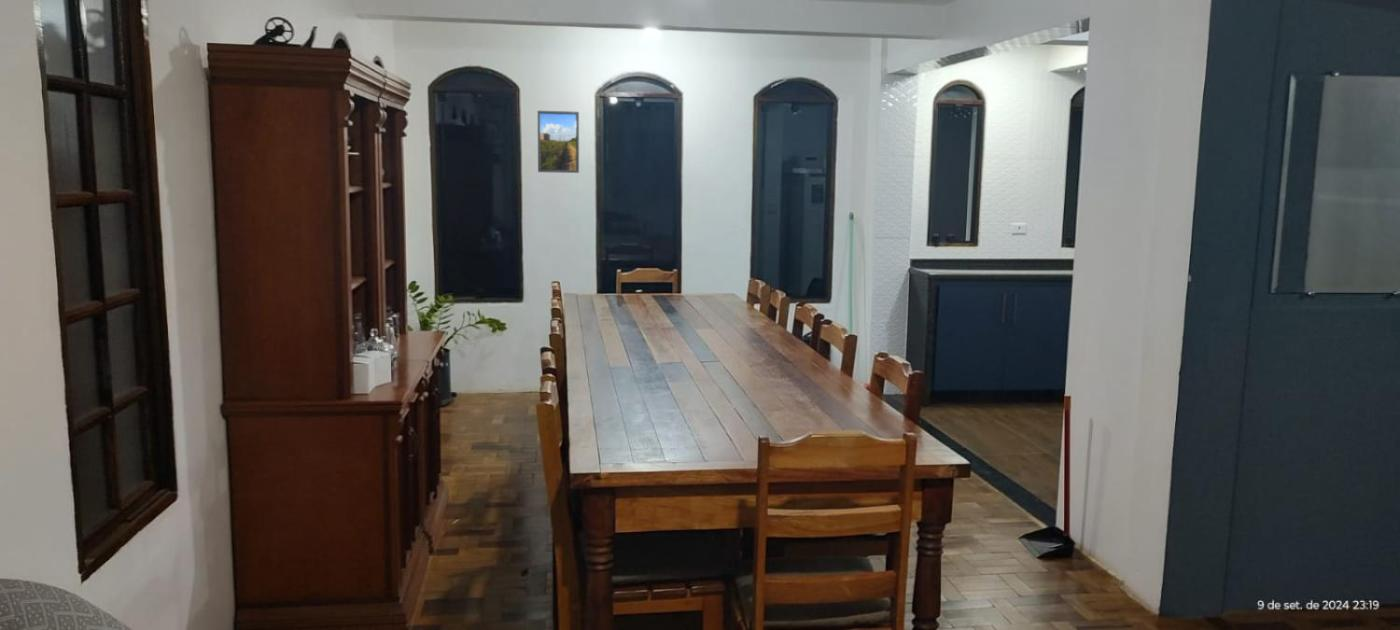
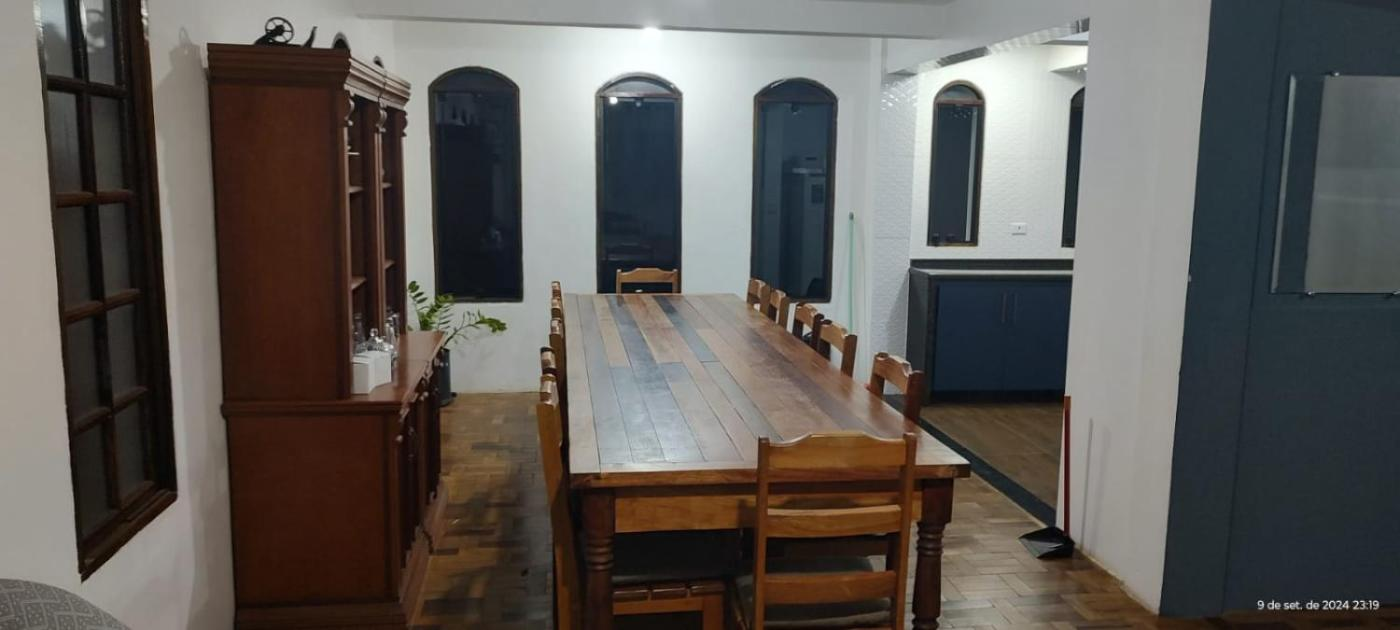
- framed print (558, 141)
